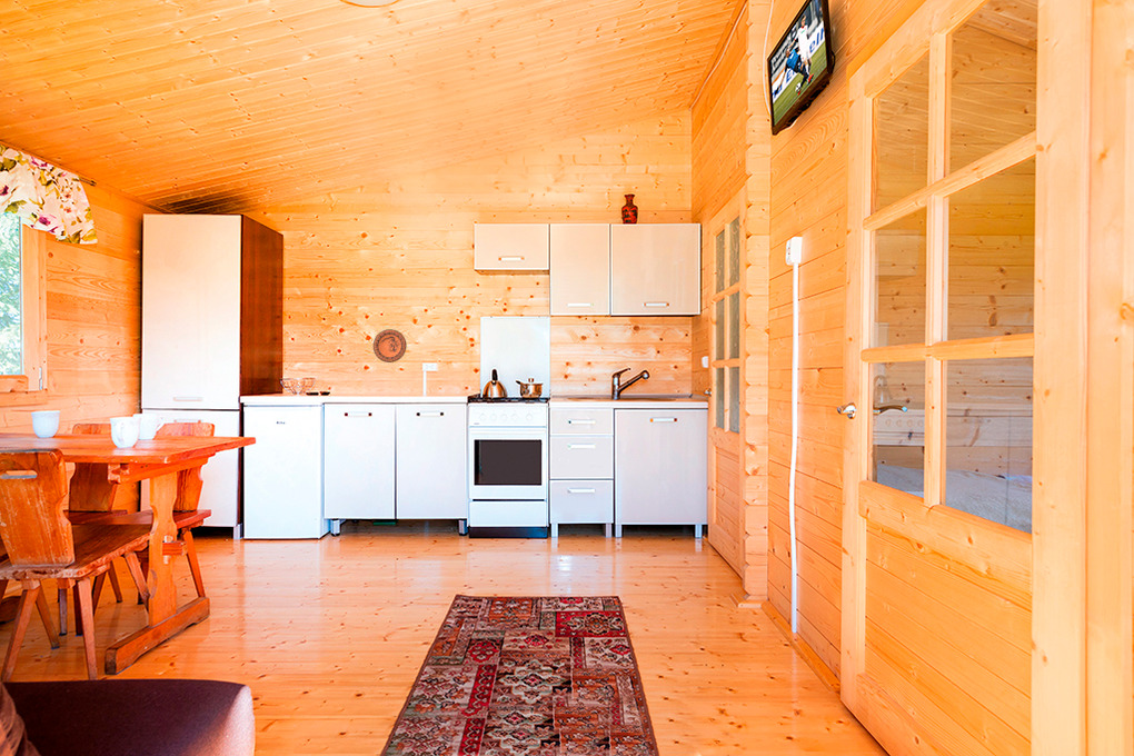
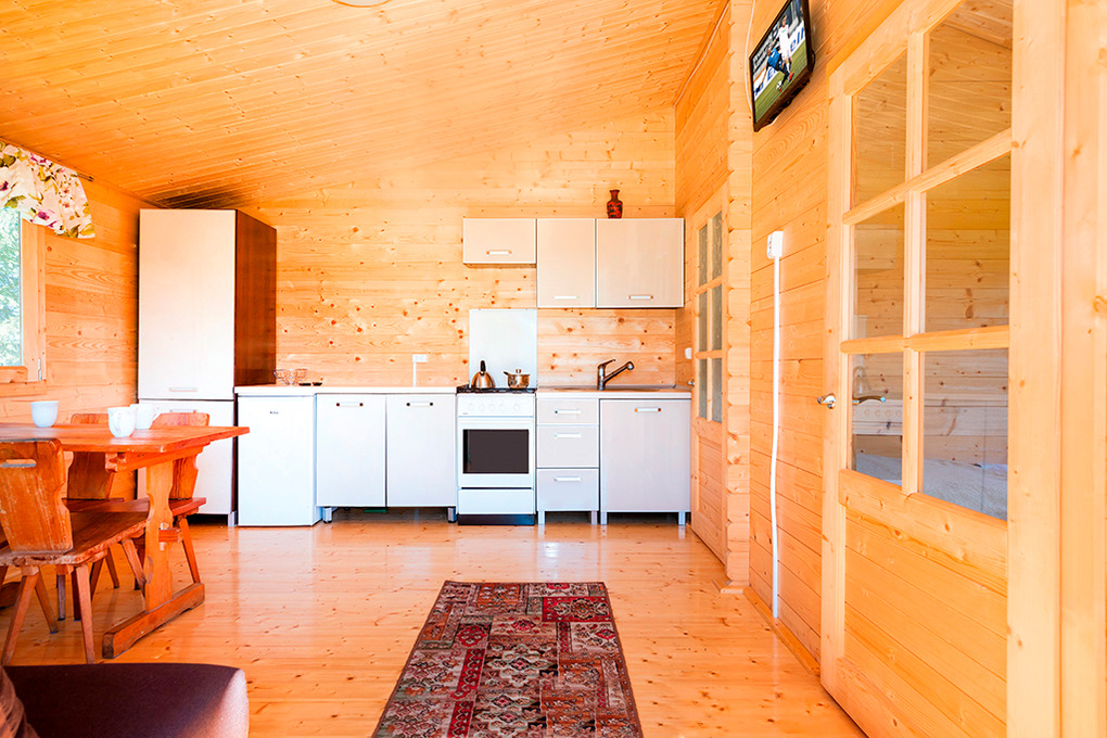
- decorative plate (389, 346)
